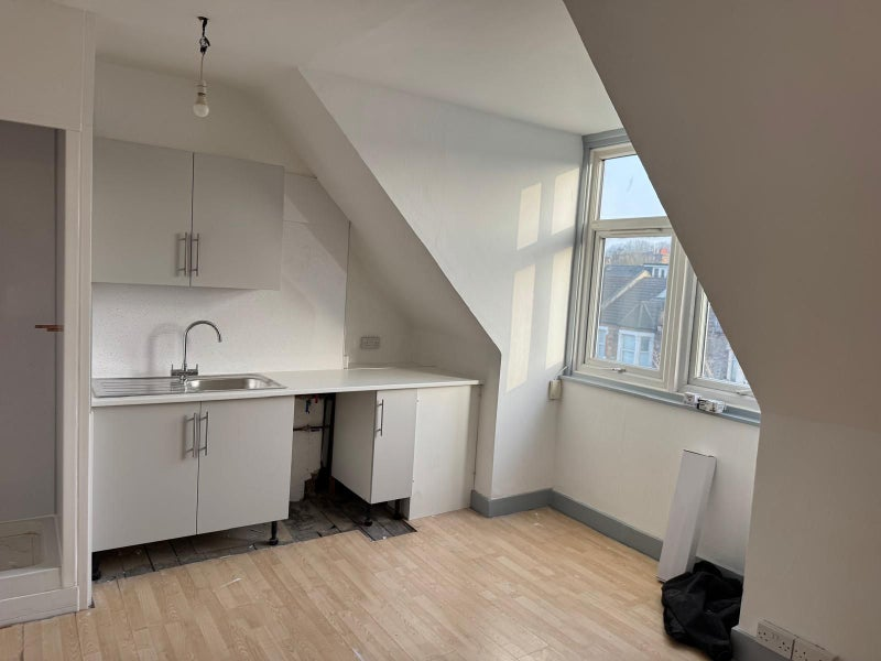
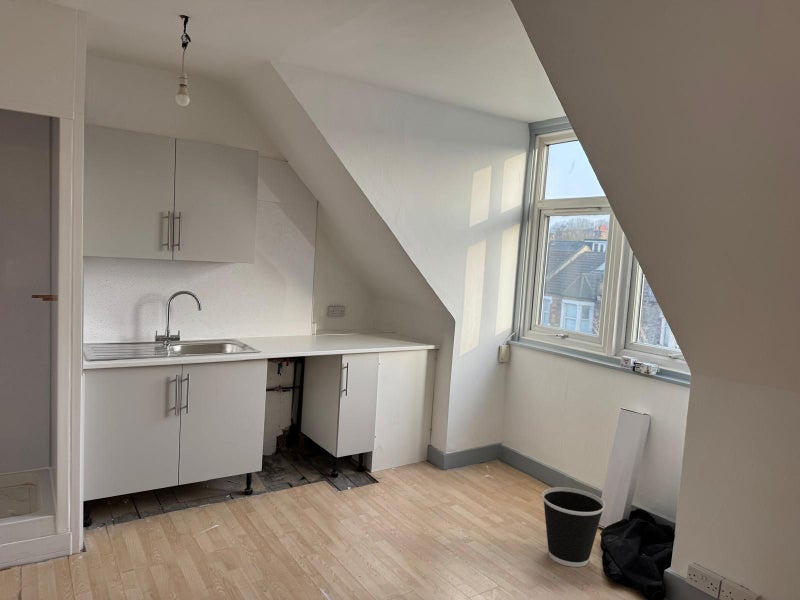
+ wastebasket (570, 527)
